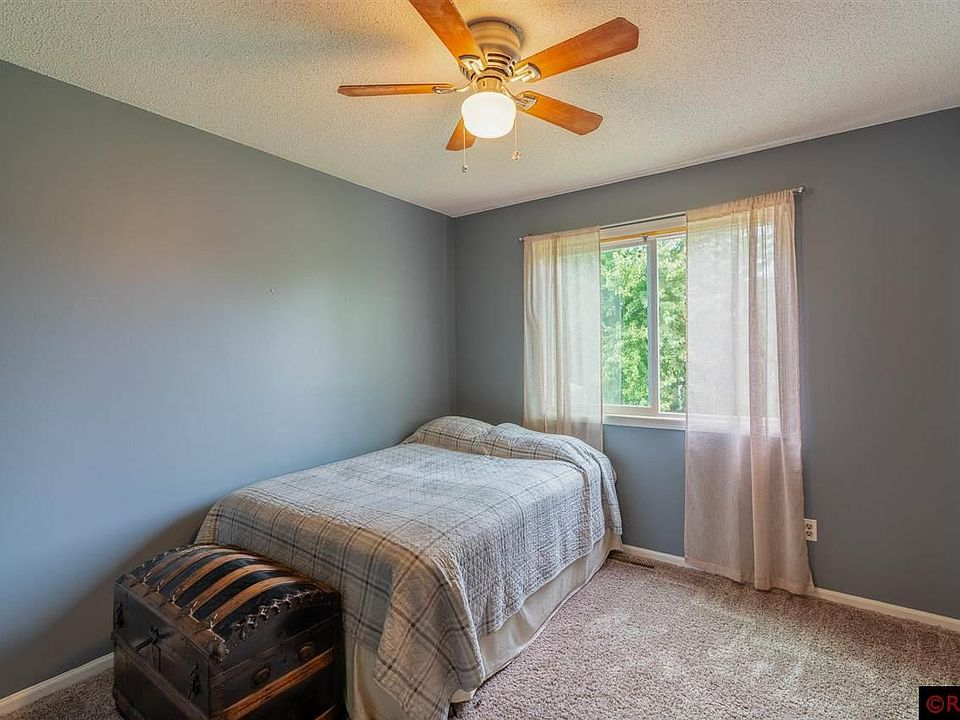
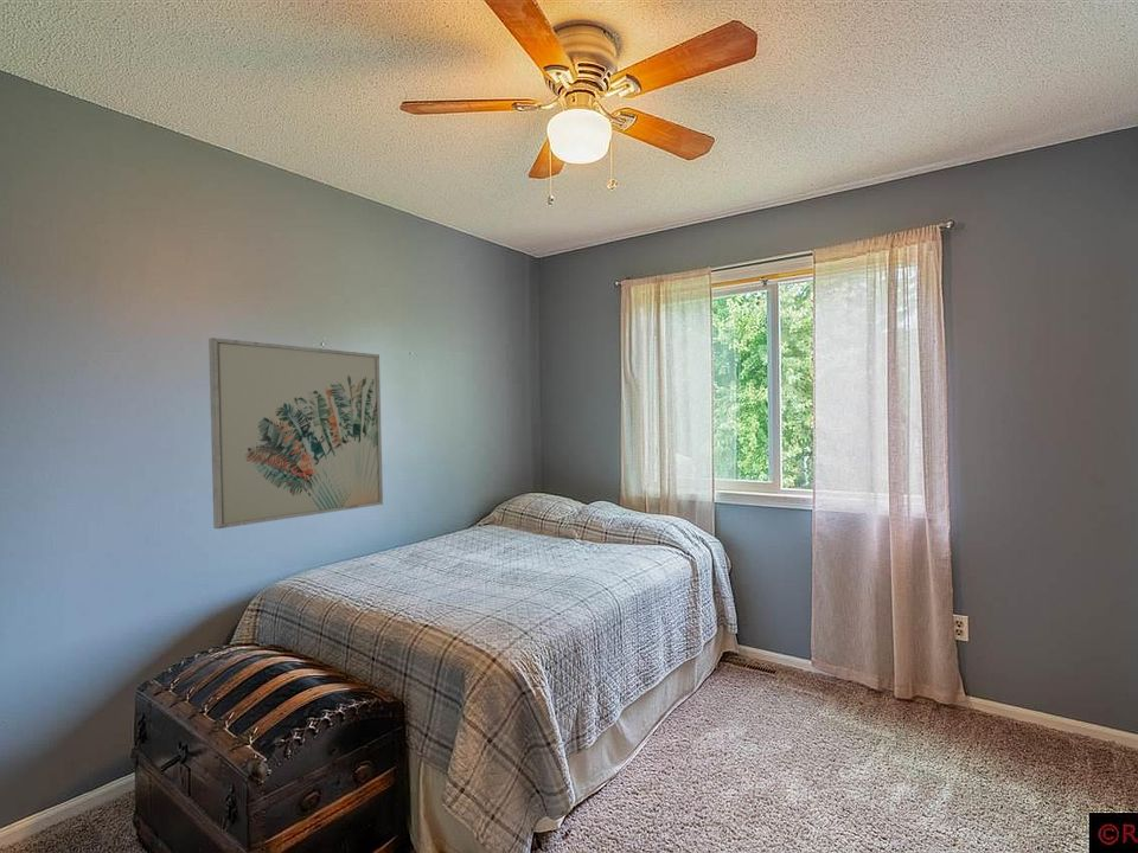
+ wall art (306, 431)
